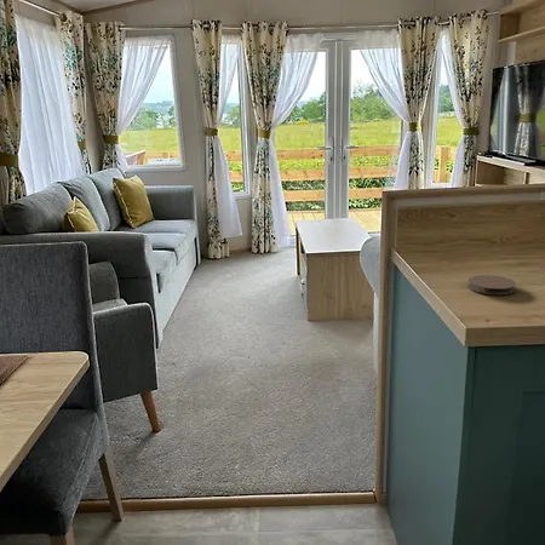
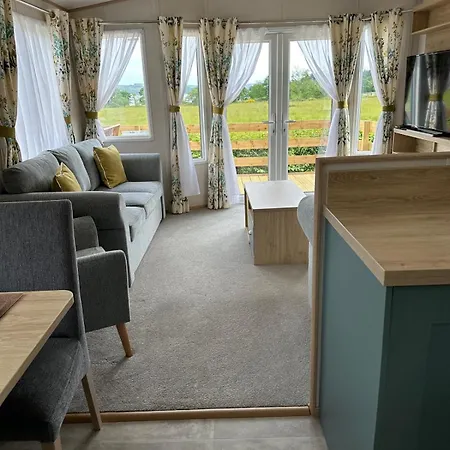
- coaster (490, 283)
